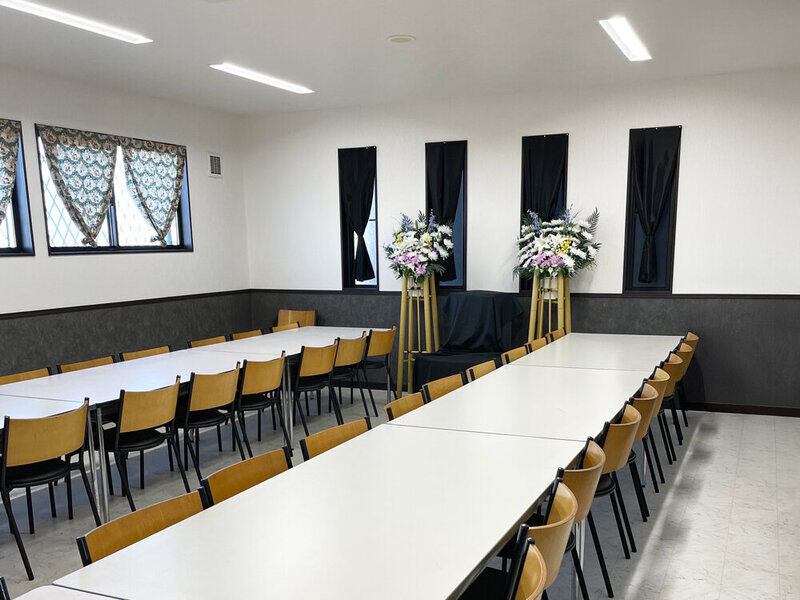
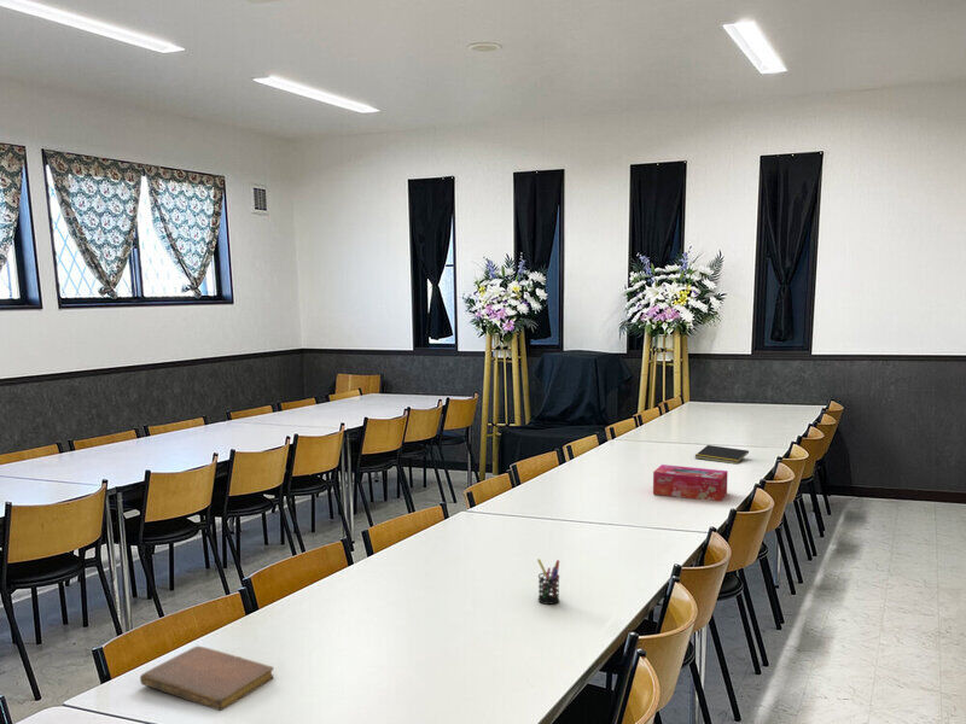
+ tissue box (689, 481)
+ pen holder (551, 578)
+ notebook (208, 676)
+ notepad (721, 454)
